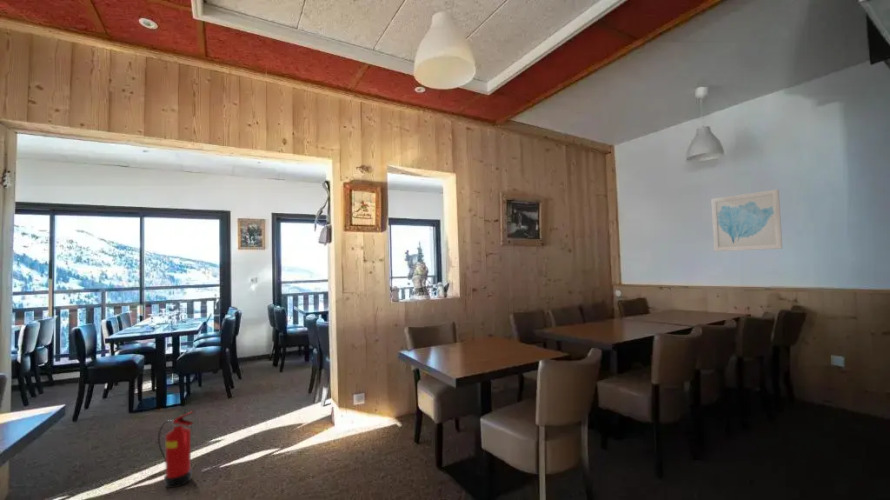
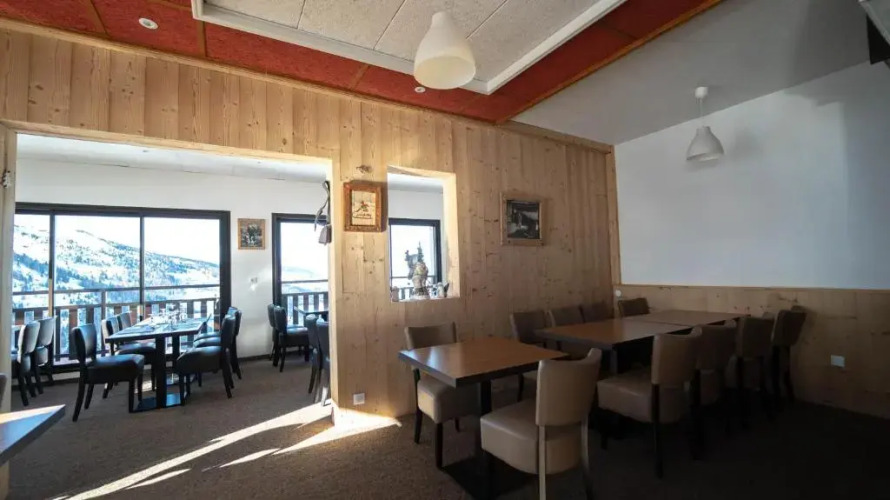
- wall art (744, 222)
- fire extinguisher (175, 445)
